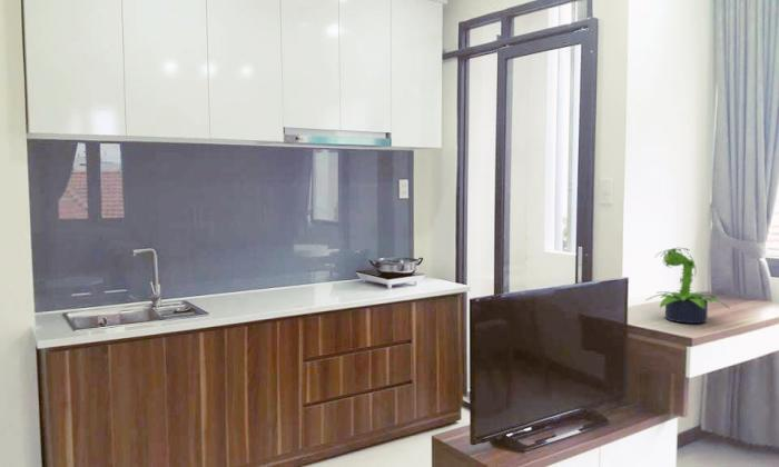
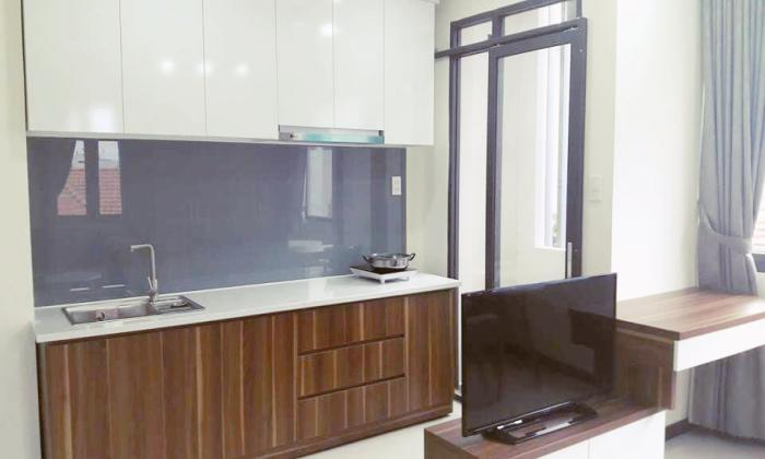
- potted plant (687, 282)
